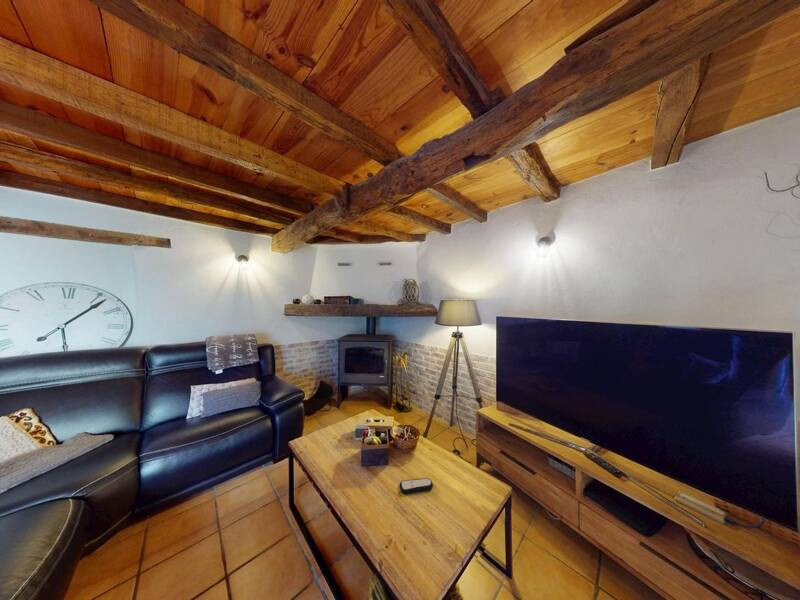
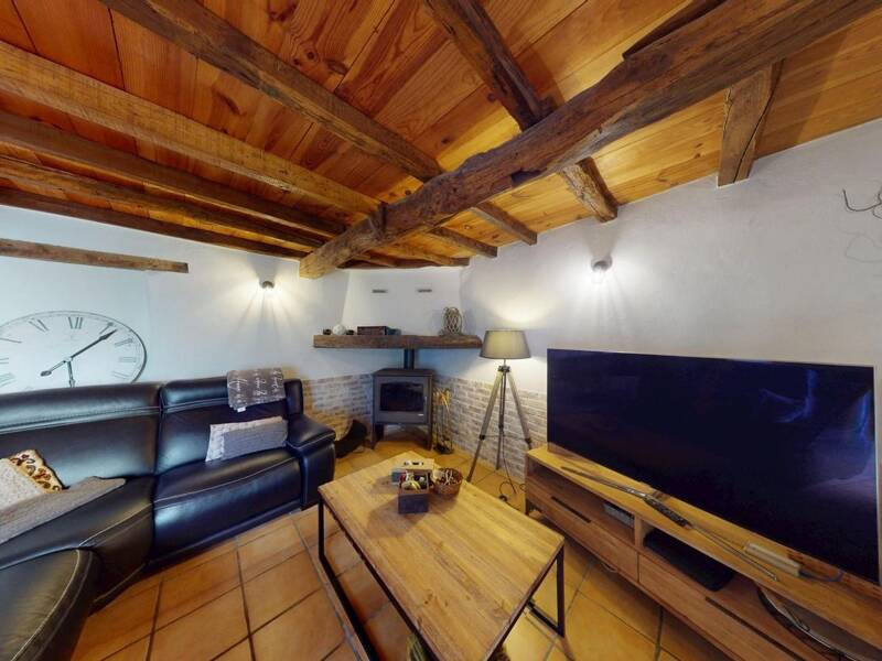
- remote control (416, 485)
